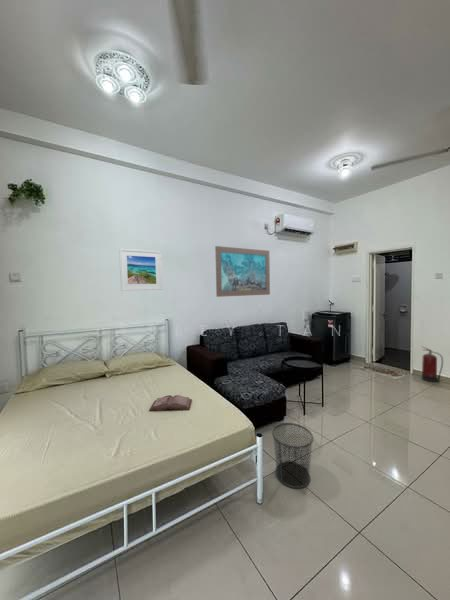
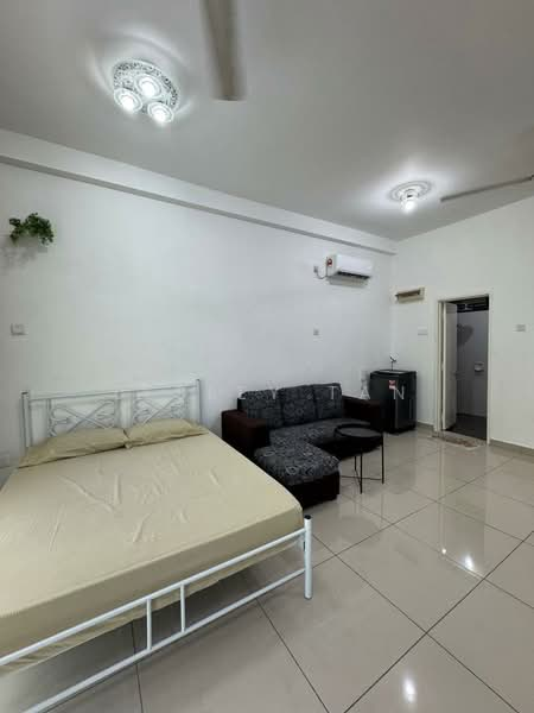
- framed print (141, 270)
- fire extinguisher (431, 364)
- waste bin (292, 453)
- hardback book (171, 402)
- wall art (244, 272)
